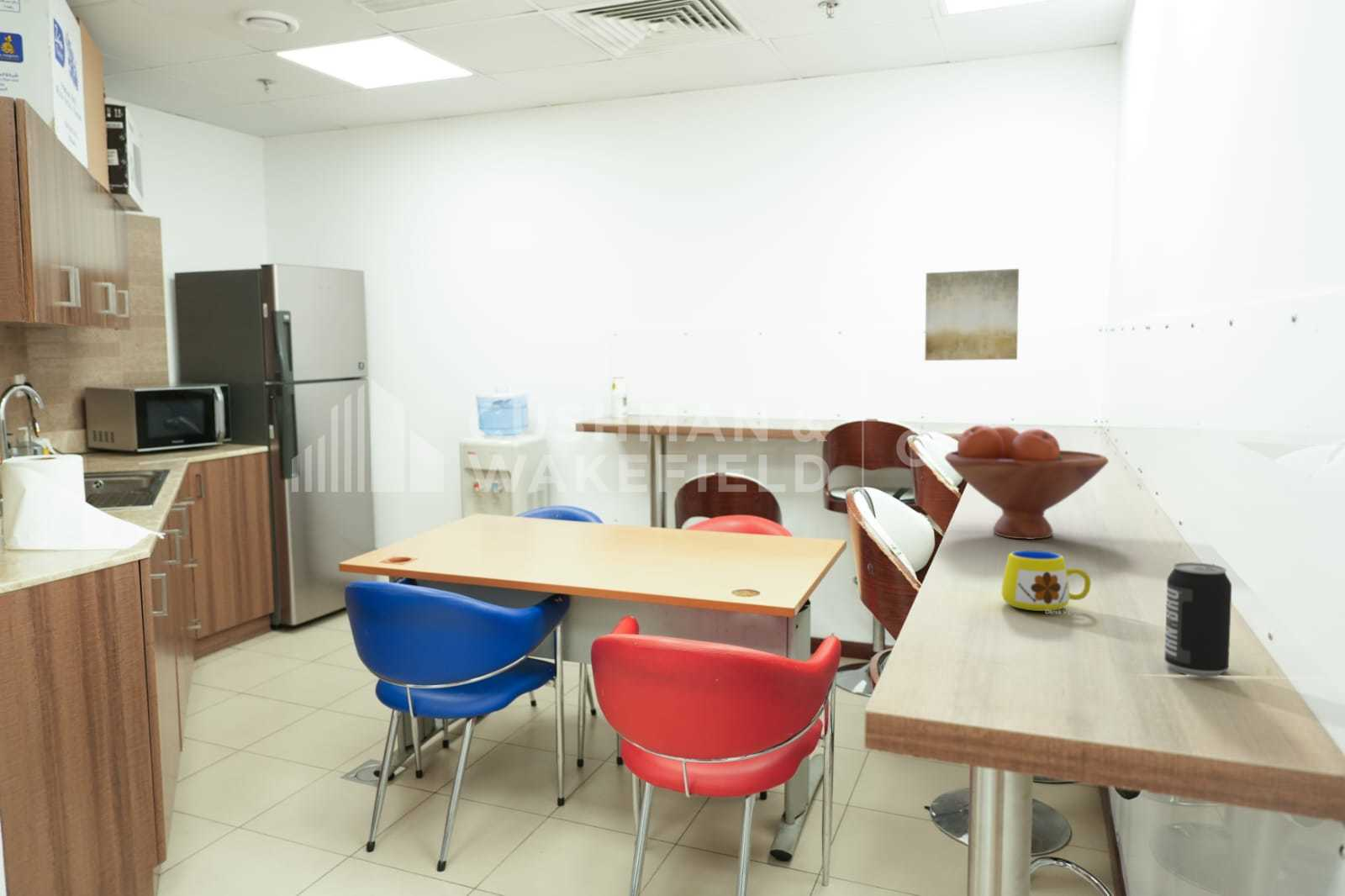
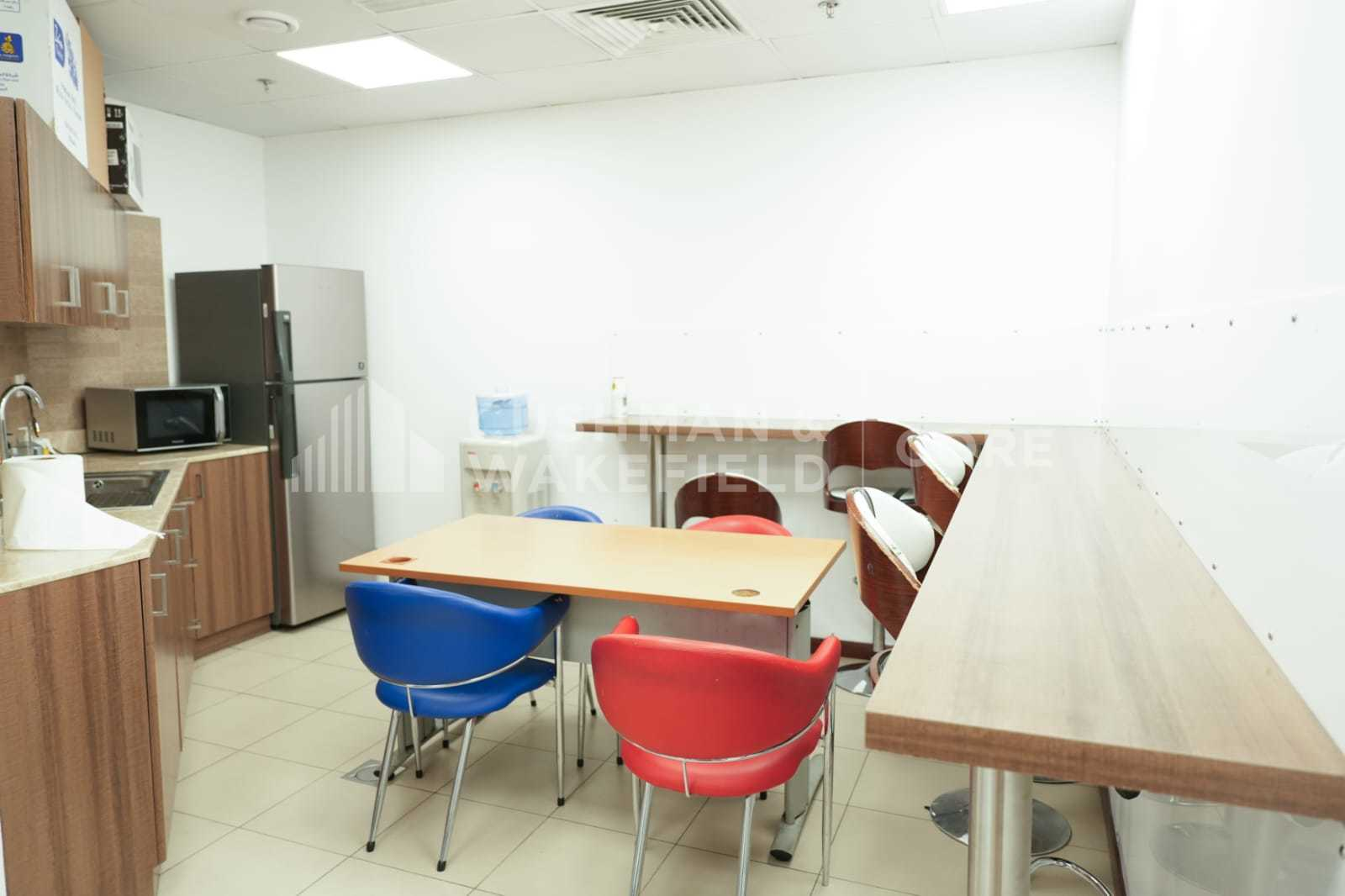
- wall art (971, 315)
- beverage can (1197, 619)
- fruit bowl (1023, 480)
- mug (1046, 580)
